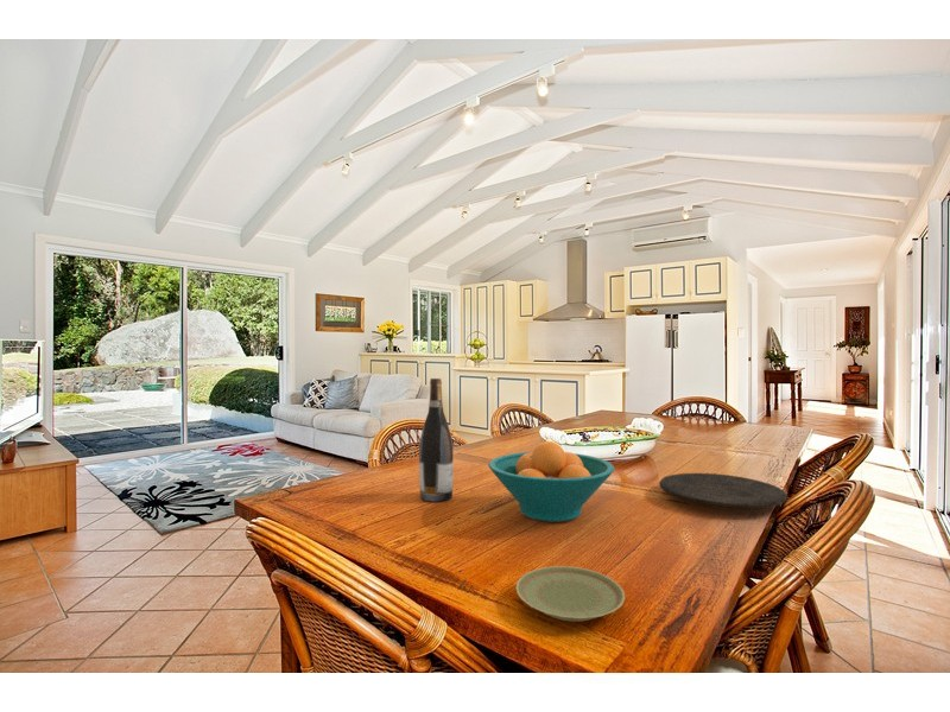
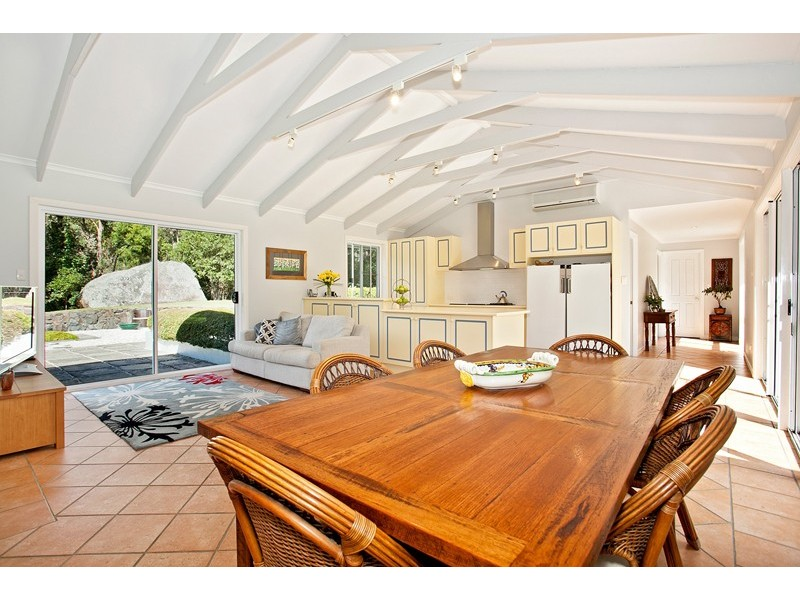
- fruit bowl (550, 477)
- plate (720, 492)
- wine bottle (436, 437)
- plate (569, 596)
